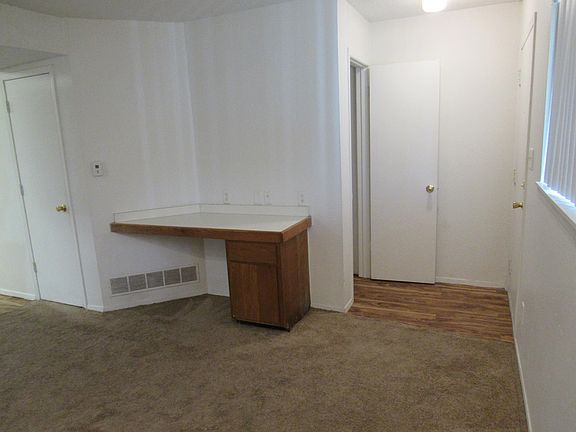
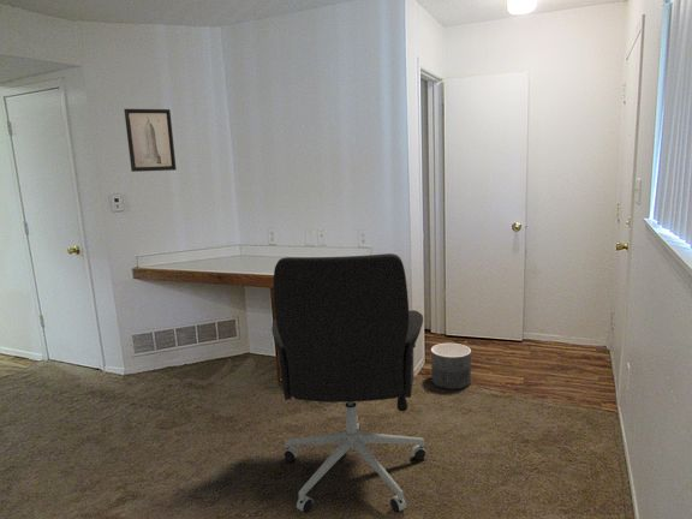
+ office chair (348, 362)
+ planter (451, 365)
+ wall art (150, 139)
